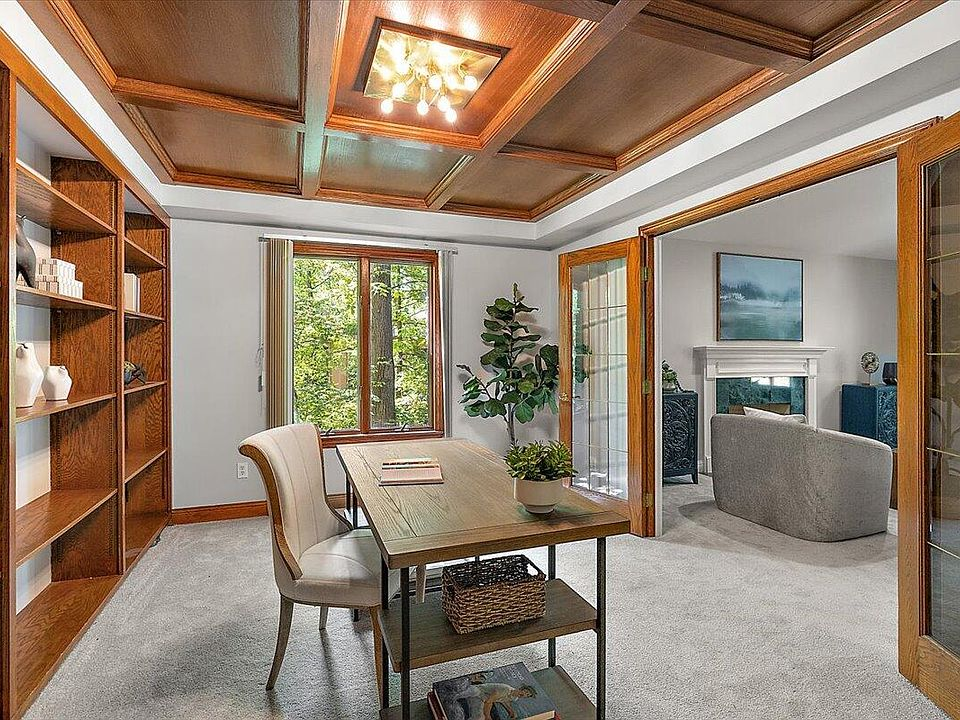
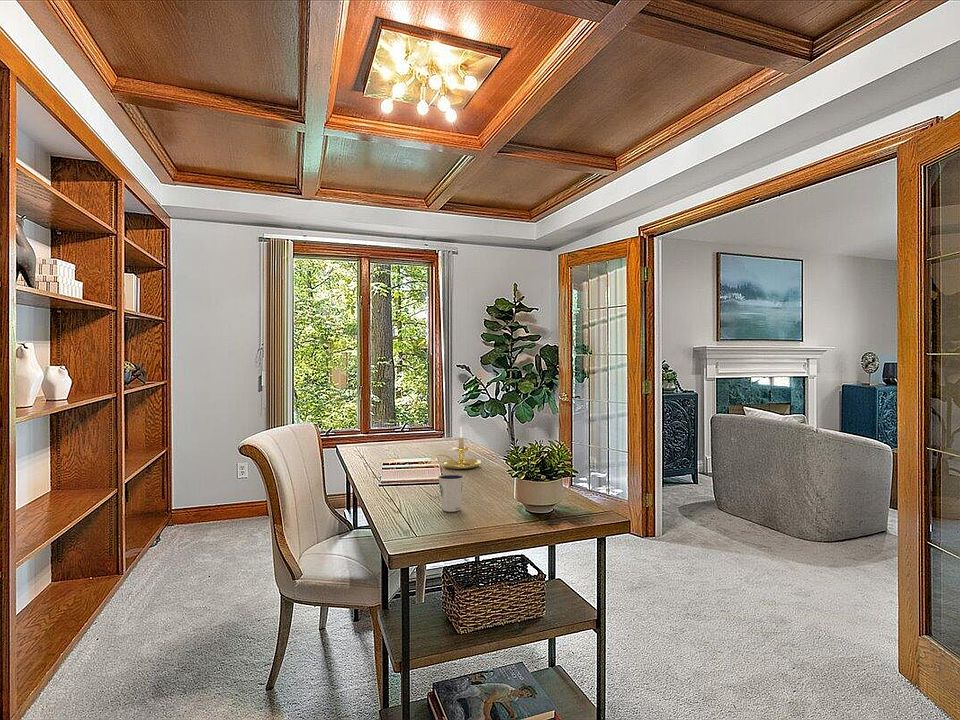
+ candle holder (458, 447)
+ dixie cup (451, 493)
